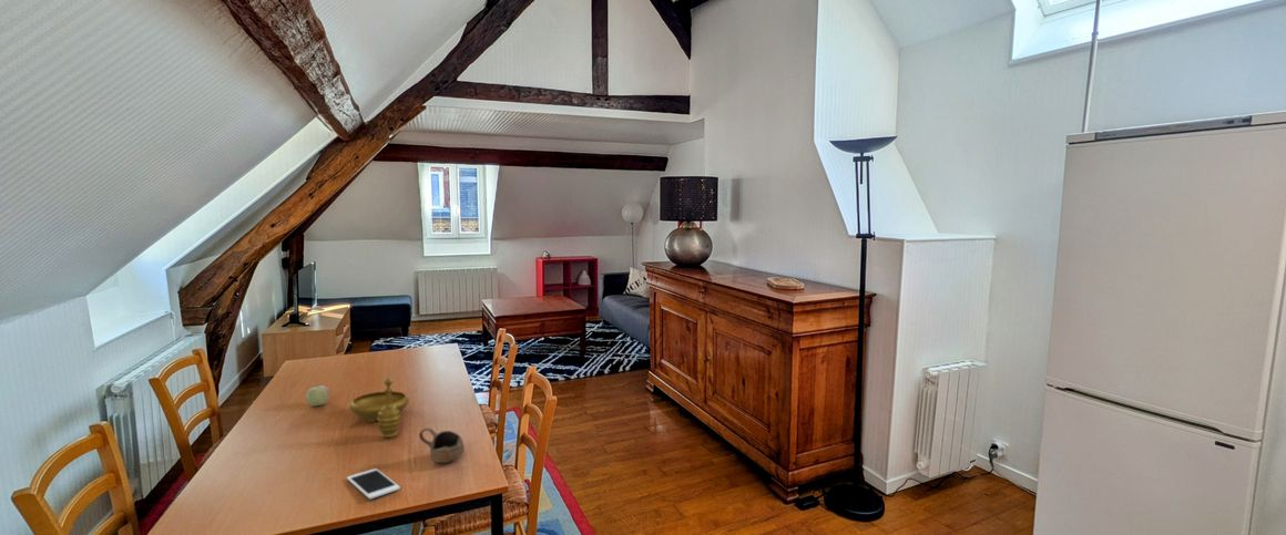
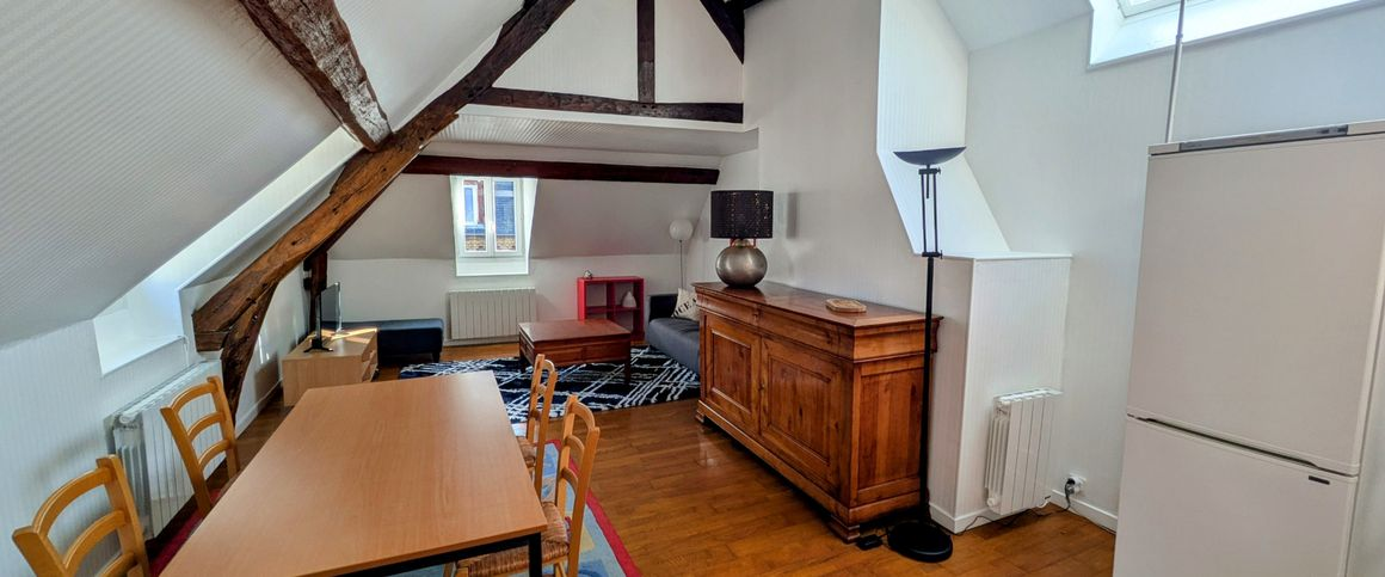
- cup (443, 442)
- decorative bowl (382, 395)
- cell phone (372, 483)
- fruit (318, 393)
